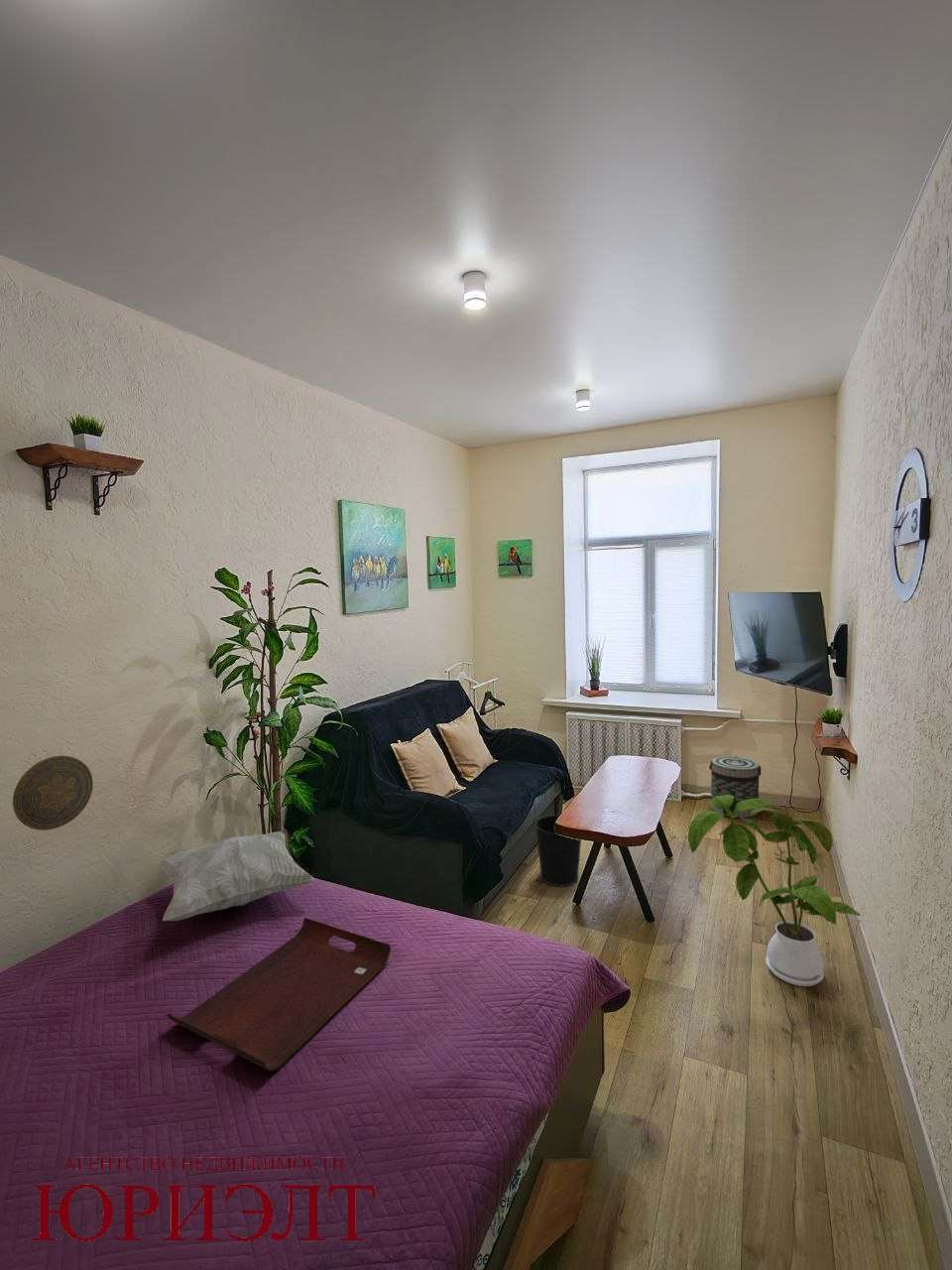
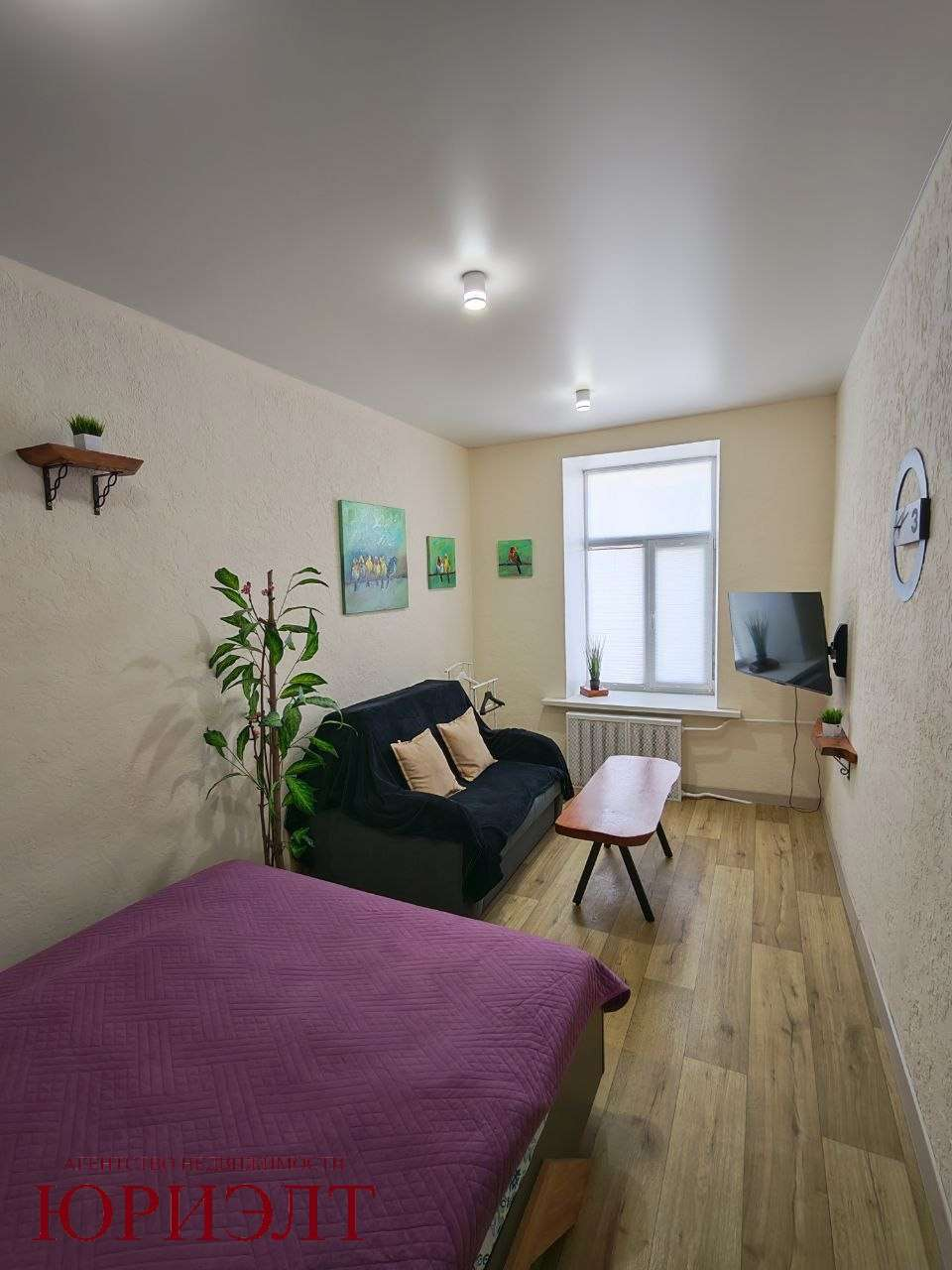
- decorative pillow (233, 870)
- house plant (766, 887)
- decorative plate (57, 793)
- serving tray (289, 983)
- wastebasket (558, 850)
- basket (734, 784)
